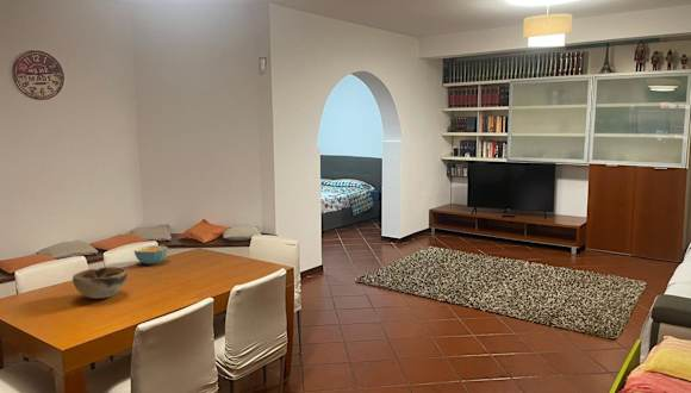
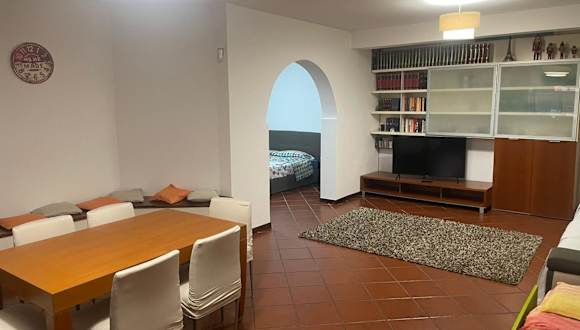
- decorative bowl (100, 285)
- cereal bowl (151, 256)
